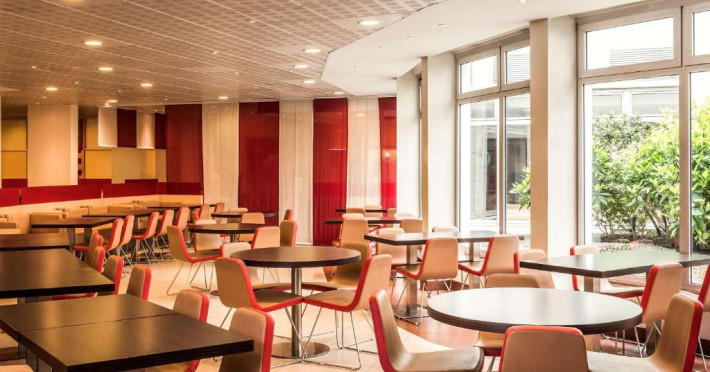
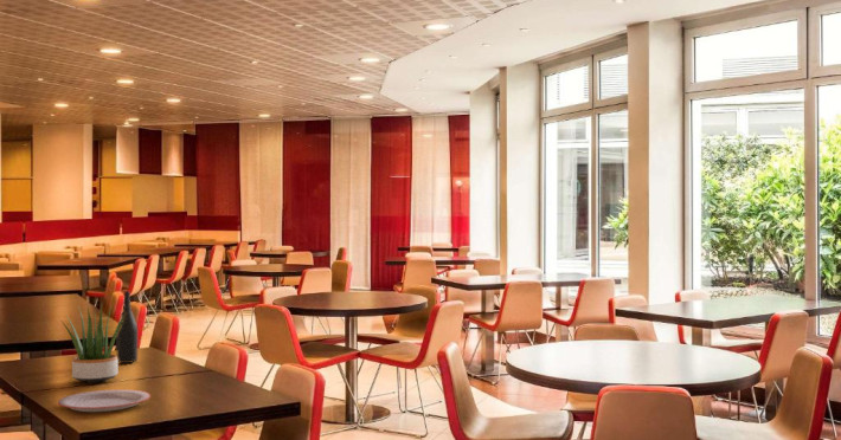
+ wine bottle (127, 326)
+ plate (104, 401)
+ potted plant (95, 343)
